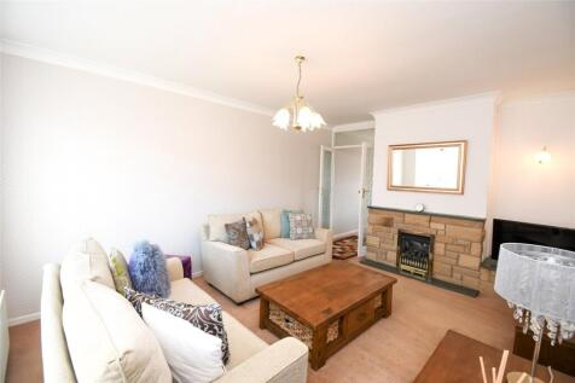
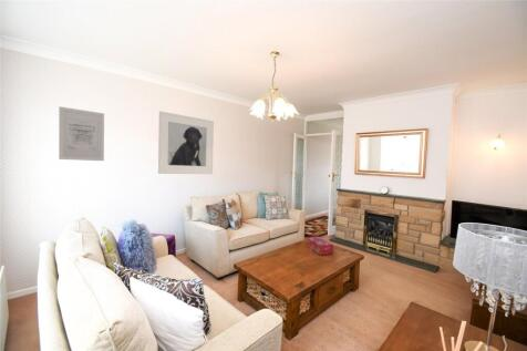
+ wall art (82, 135)
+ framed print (187, 145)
+ tissue box (319, 245)
